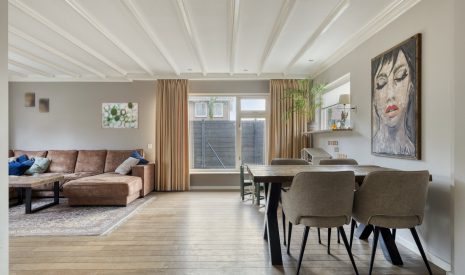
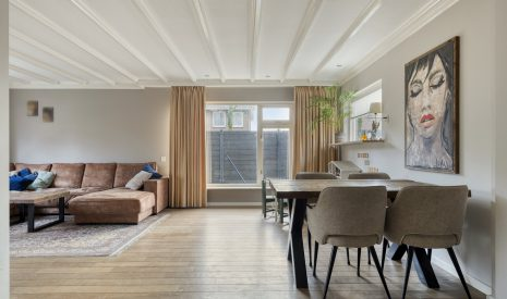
- wall art (119, 115)
